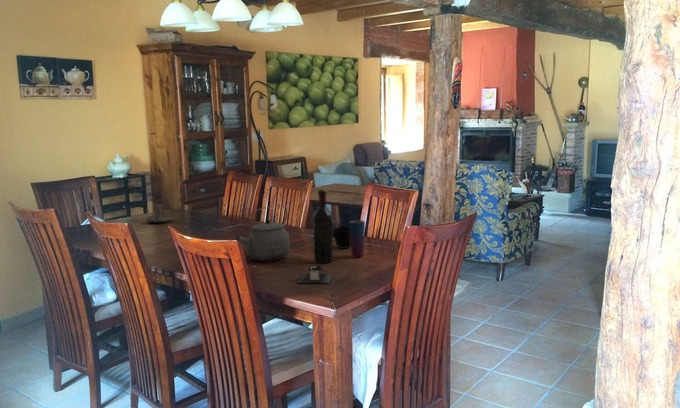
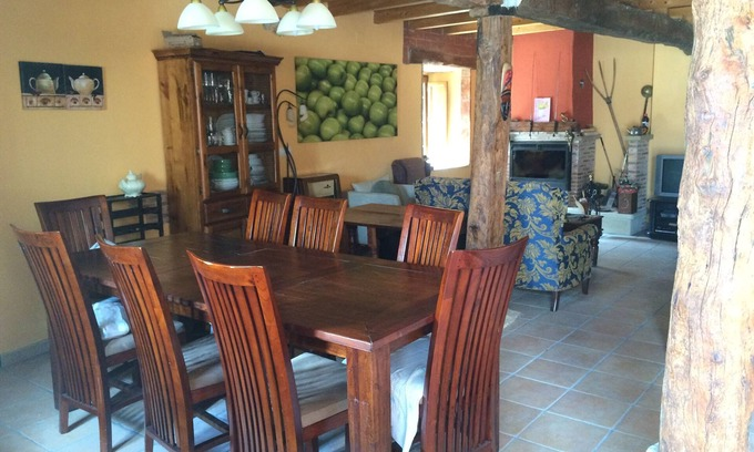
- tea kettle (262, 233)
- cup (343, 237)
- candle holder (161, 212)
- cup (357, 239)
- architectural model (315, 271)
- wine bottle (322, 225)
